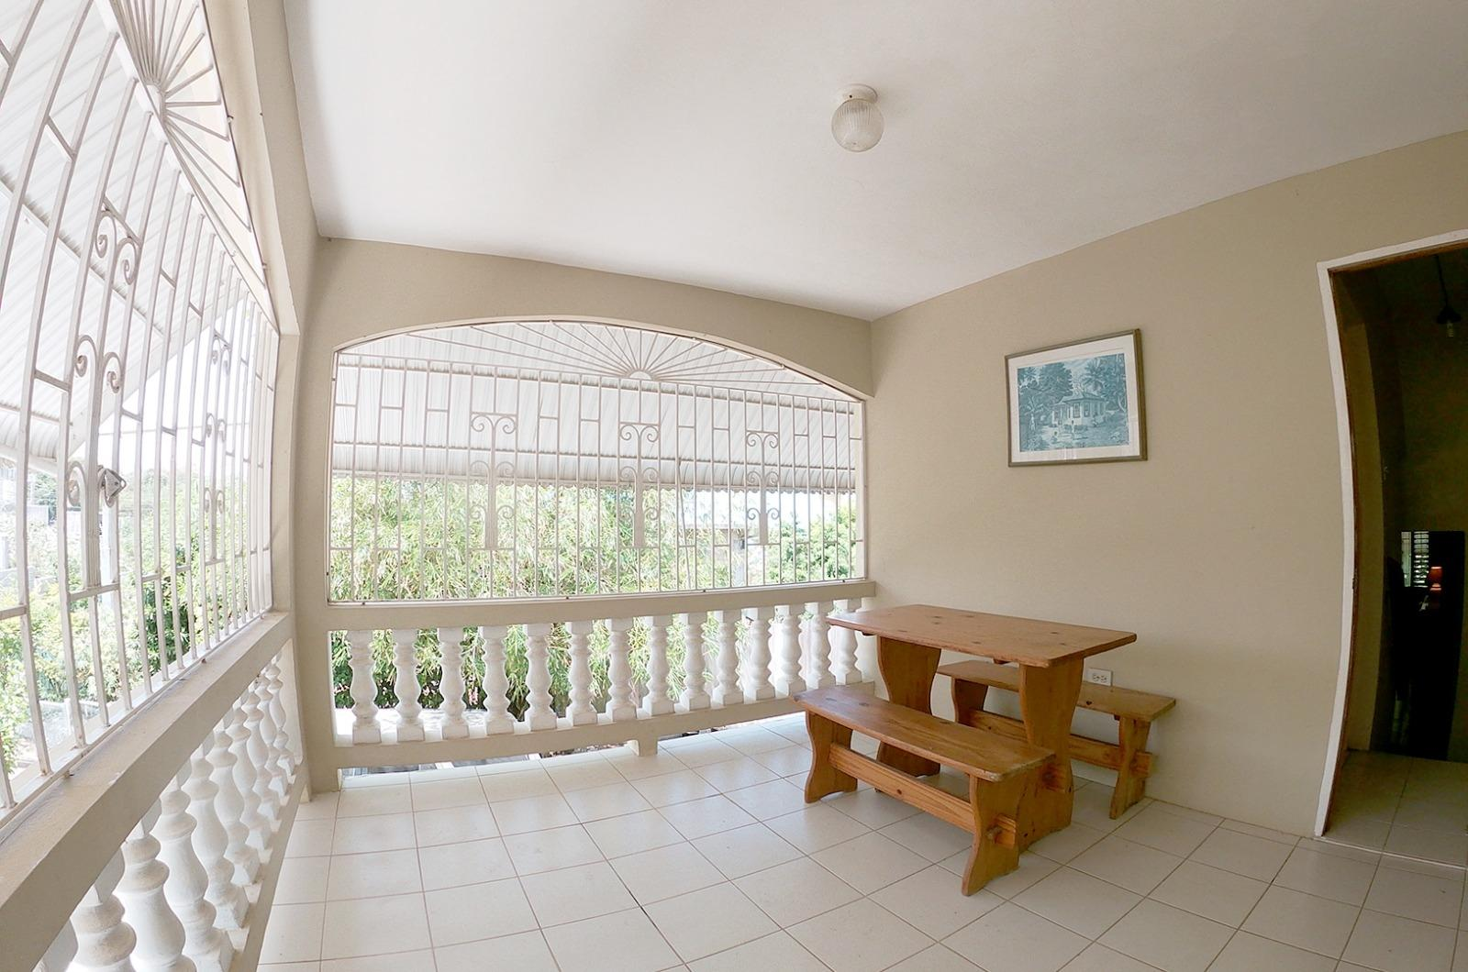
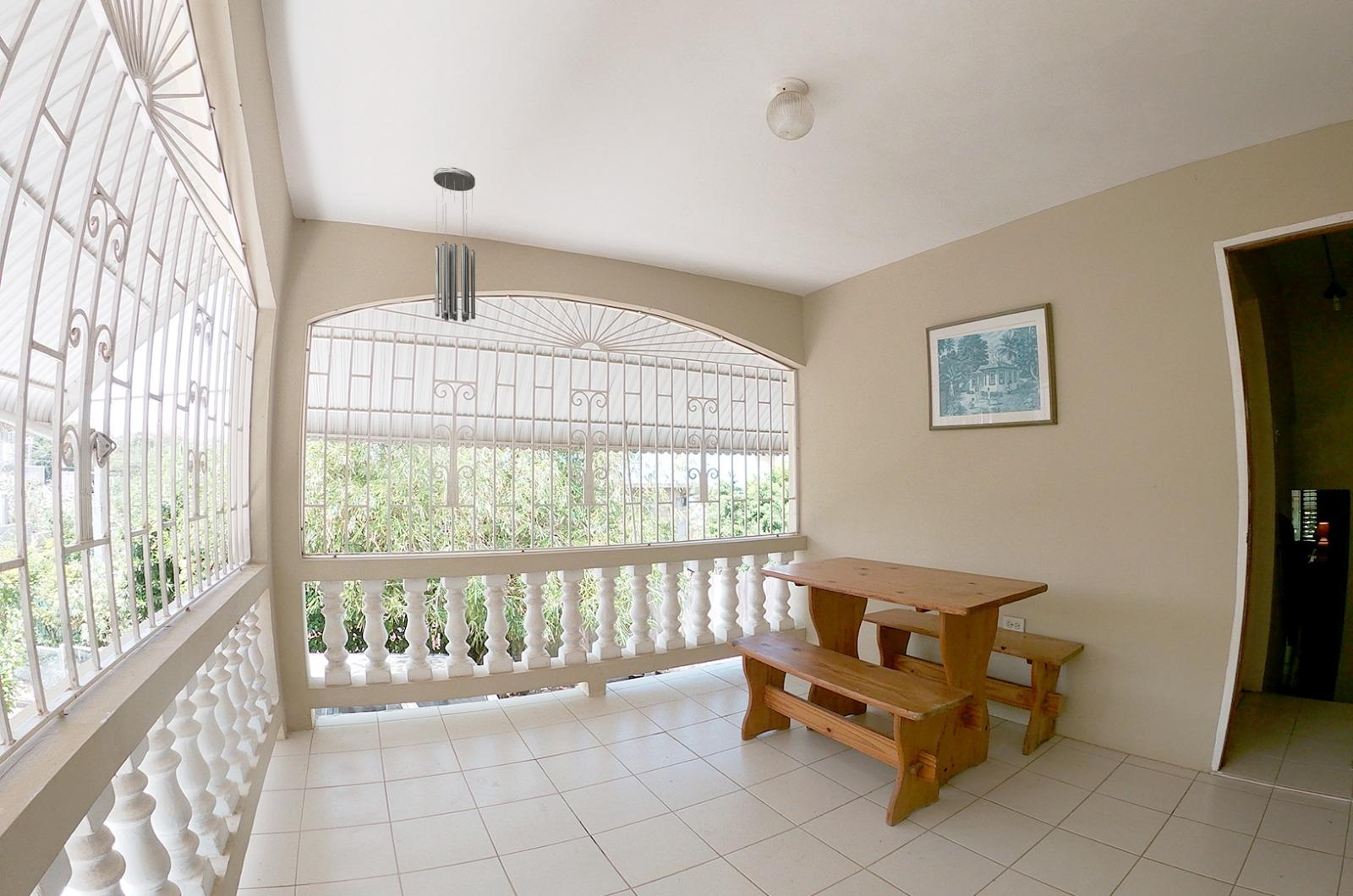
+ wind chime (455, 247)
